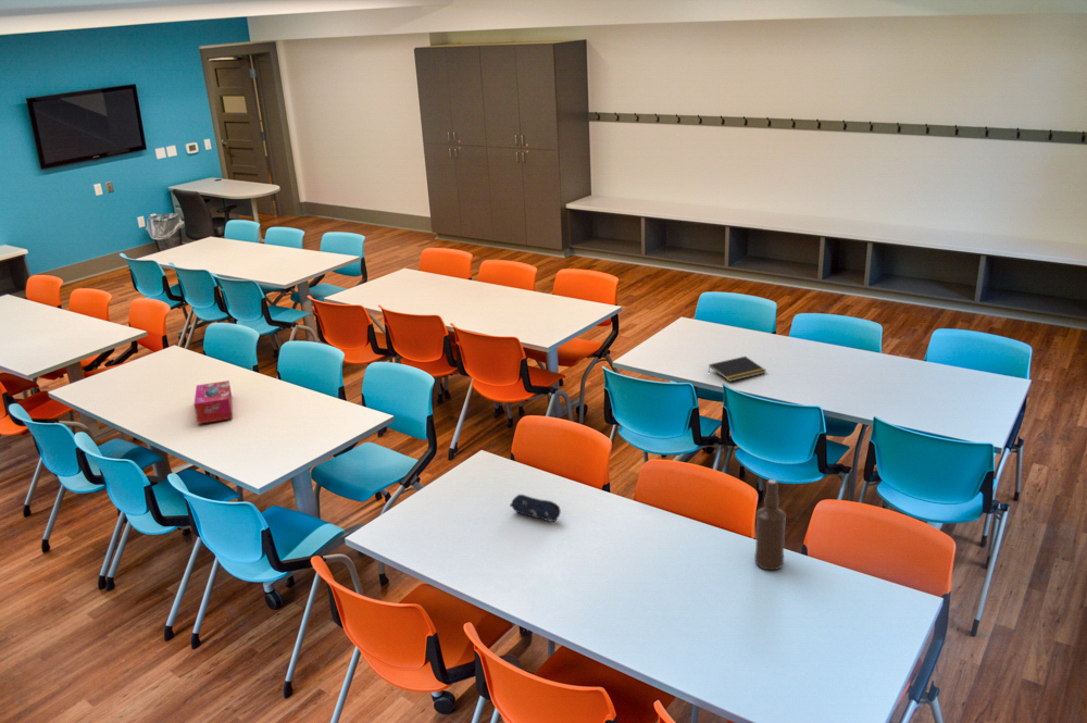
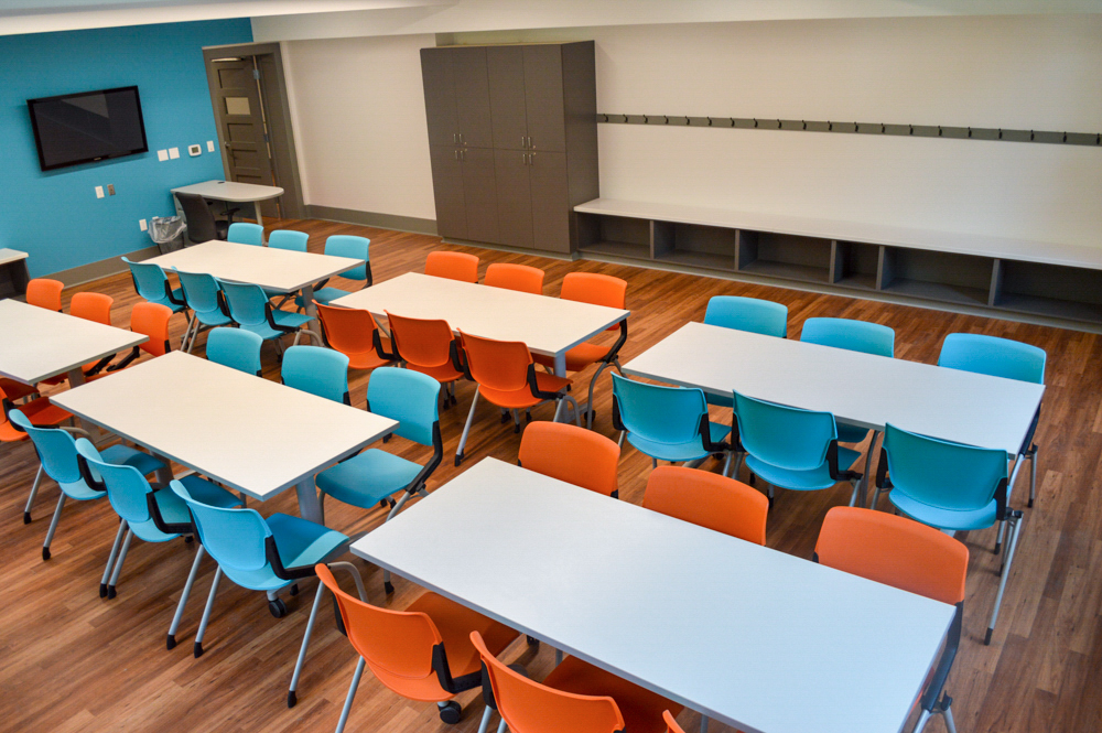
- bottle (771, 523)
- pencil case (535, 508)
- notepad (737, 367)
- tissue box (213, 401)
